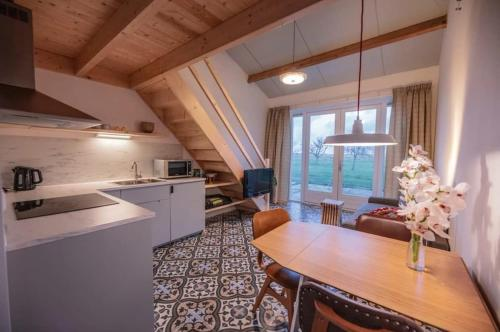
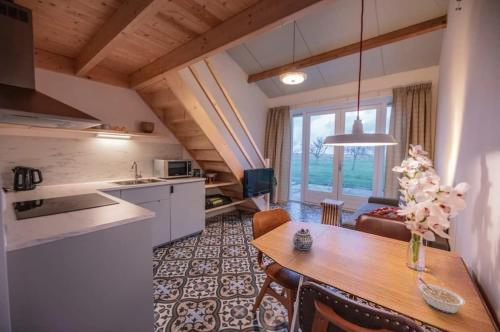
+ teapot (302, 238)
+ legume (438, 297)
